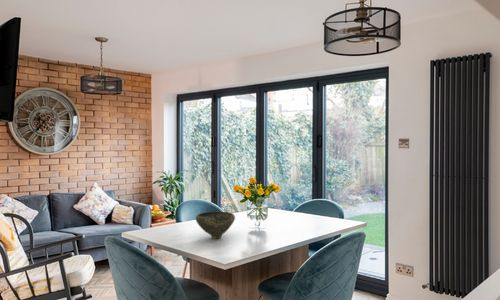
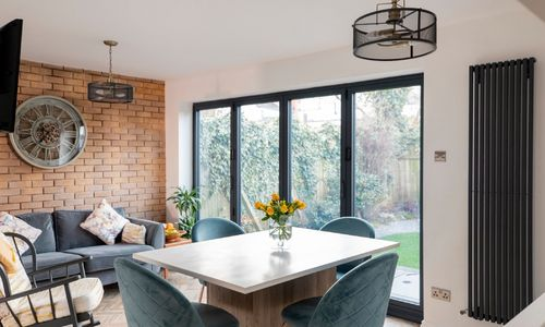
- bowl (215, 226)
